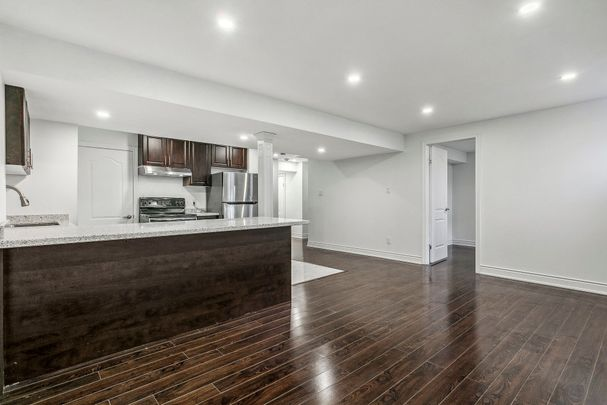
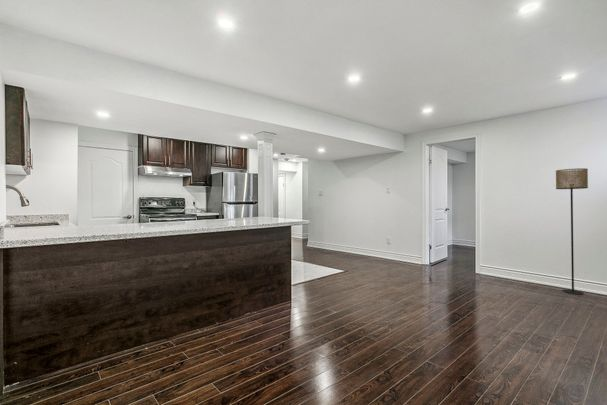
+ floor lamp (572, 230)
